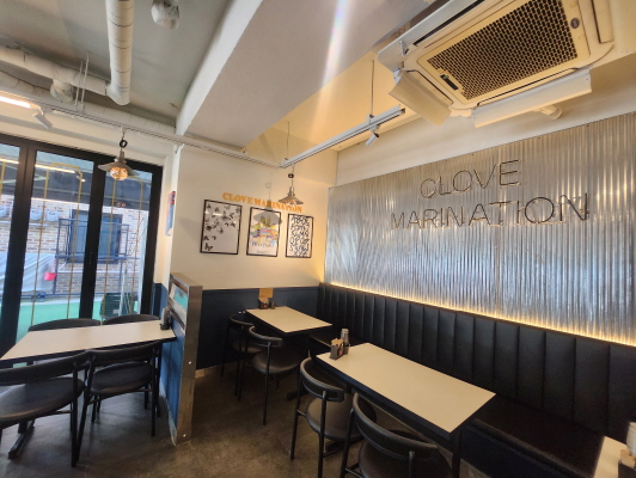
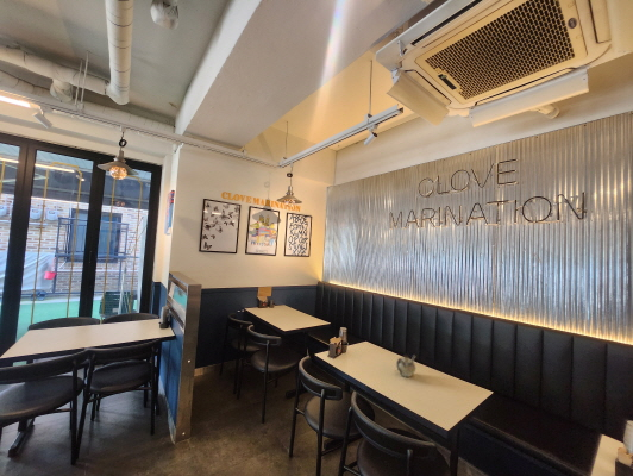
+ teapot (406, 364)
